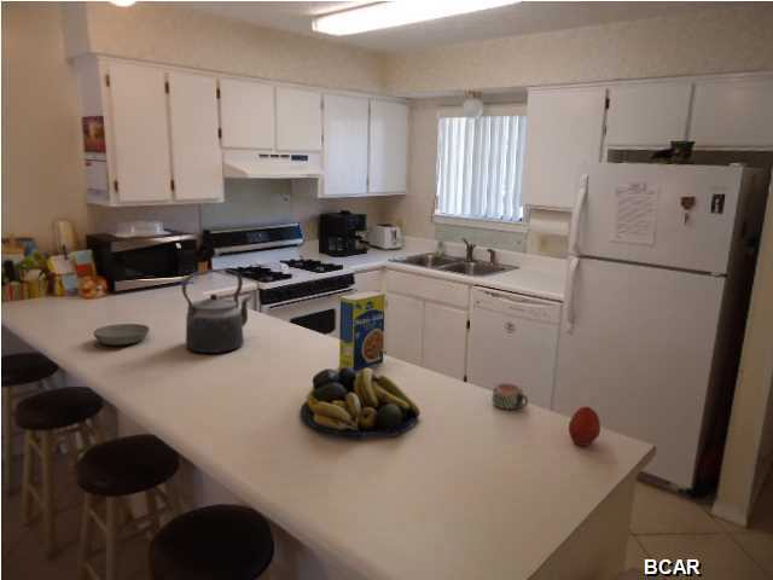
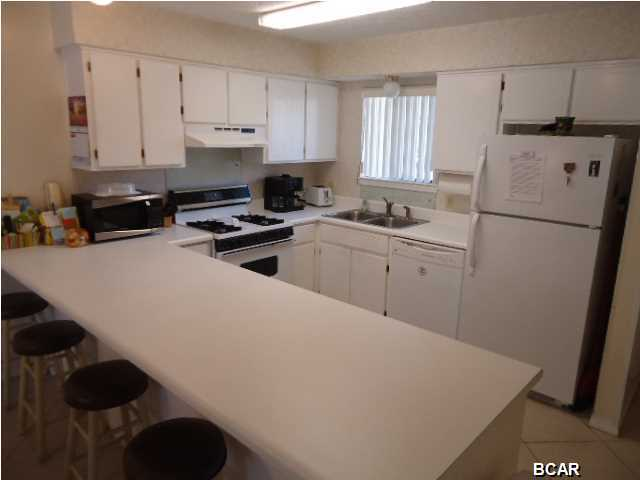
- mug (511, 396)
- kettle (219, 307)
- legume (362, 329)
- apple (585, 424)
- bowl (122, 335)
- fruit bowl (359, 393)
